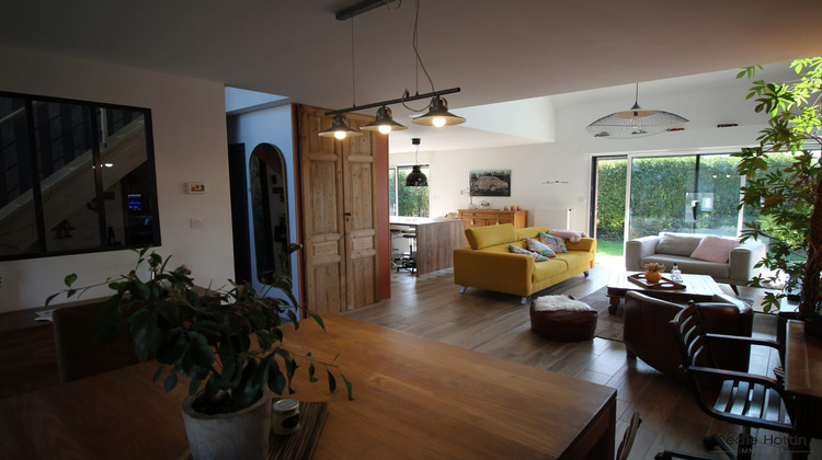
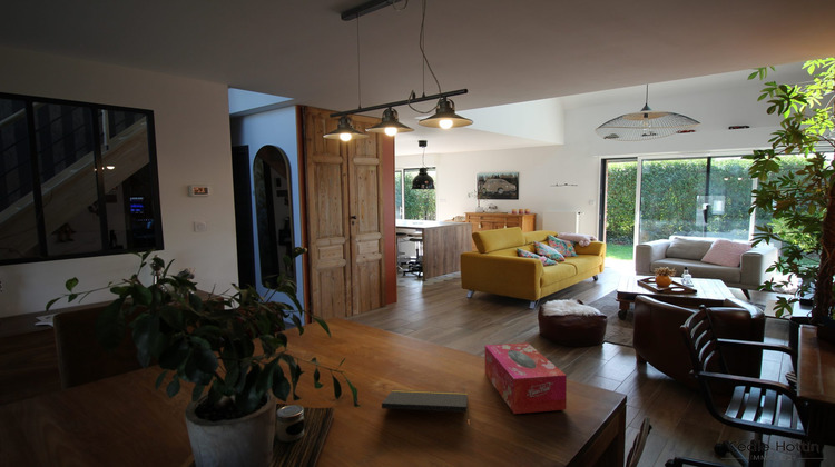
+ notepad (426, 399)
+ tissue box (521, 374)
